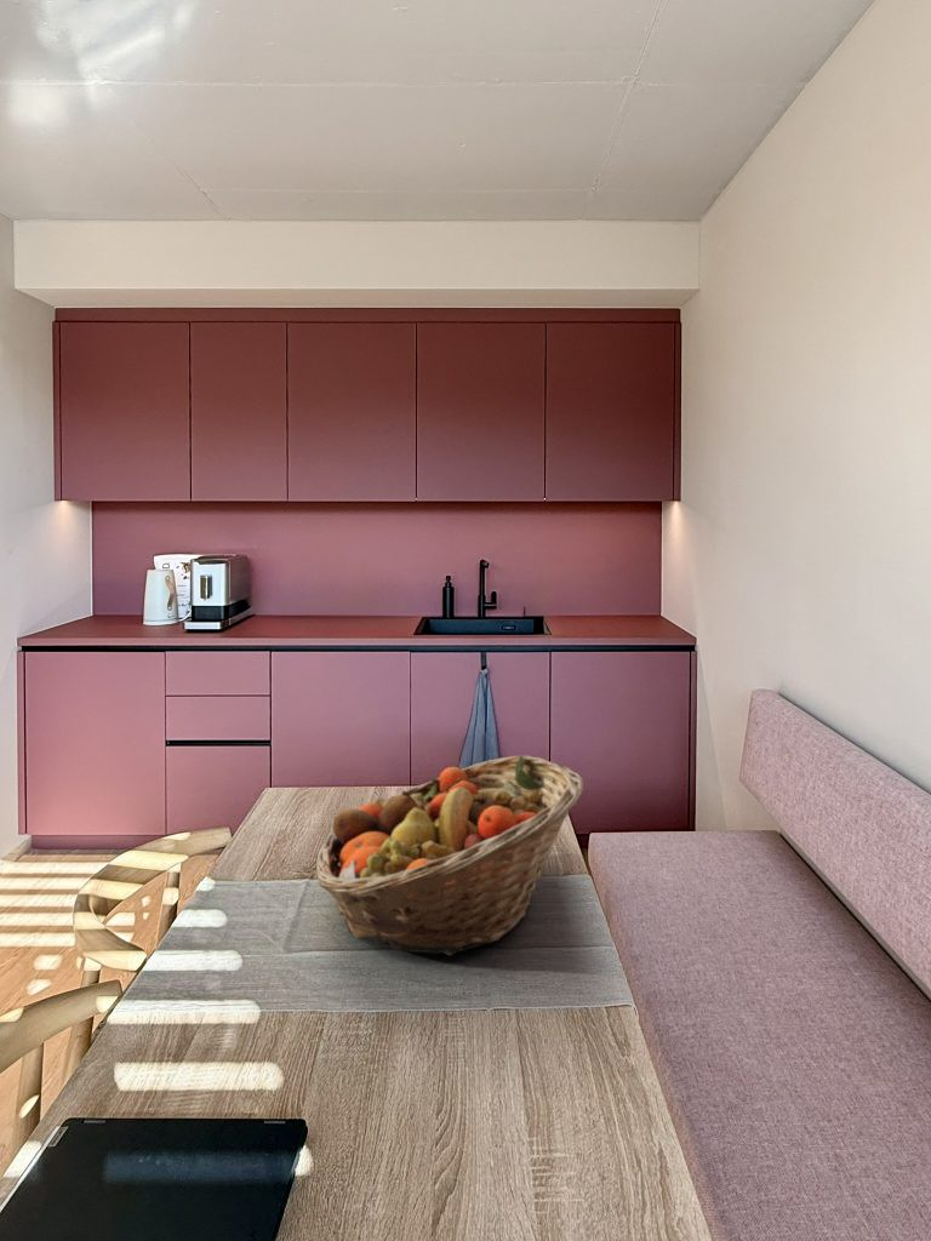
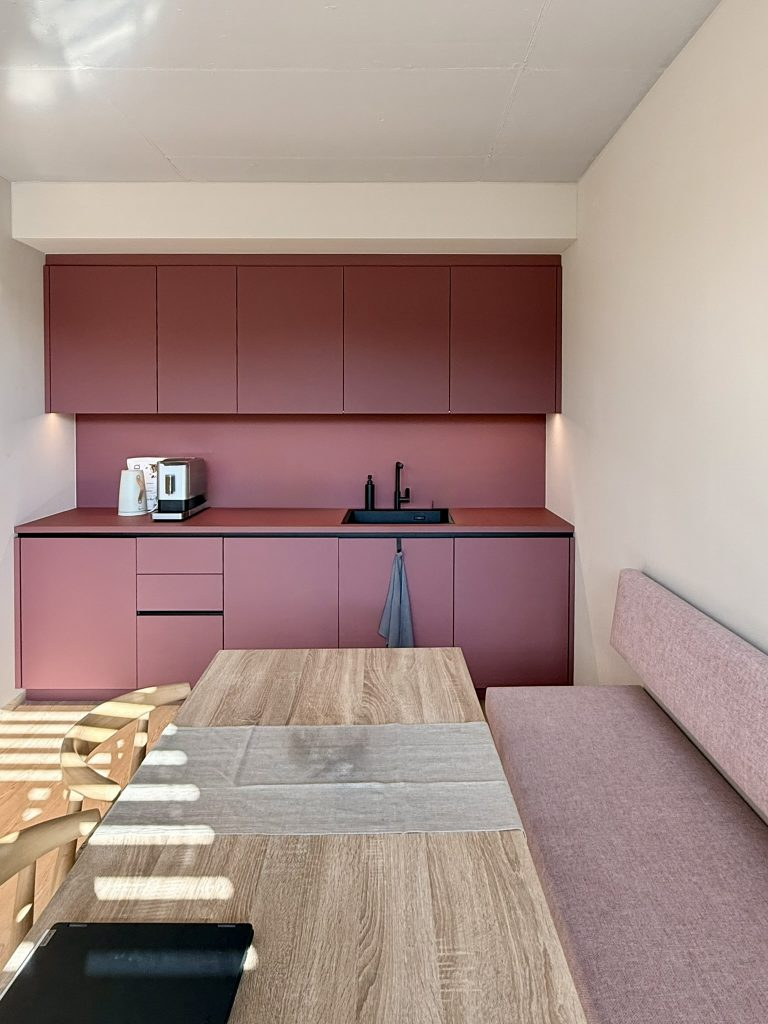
- fruit basket (447, 840)
